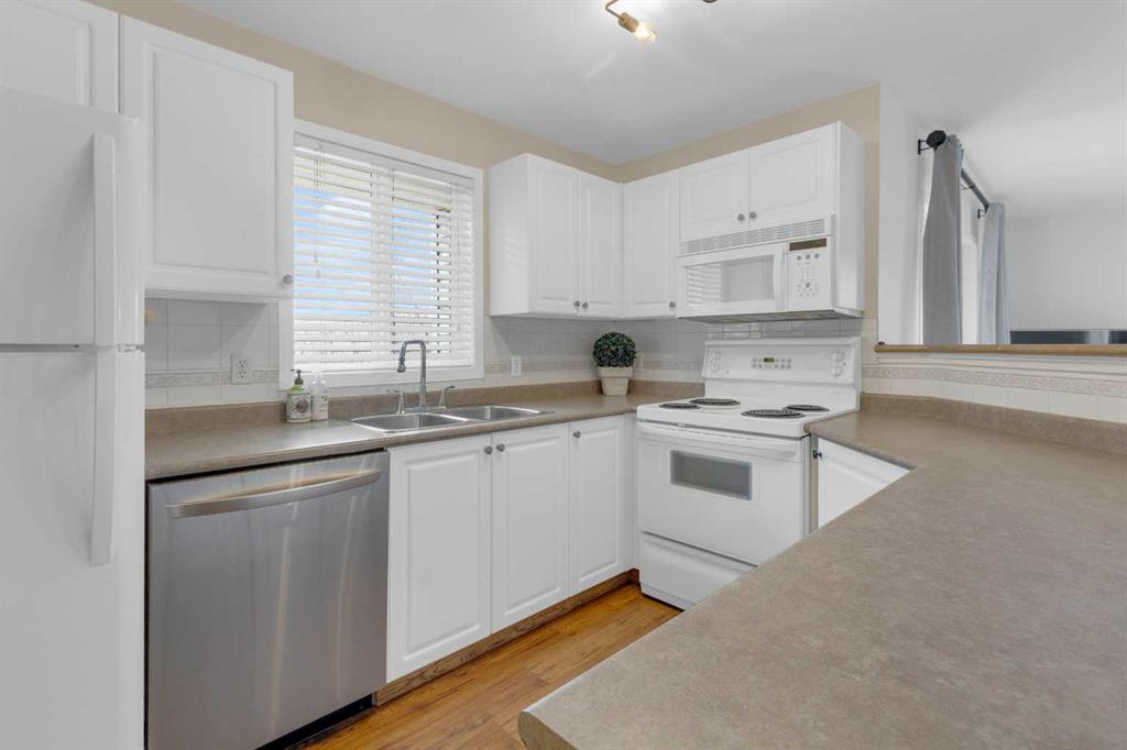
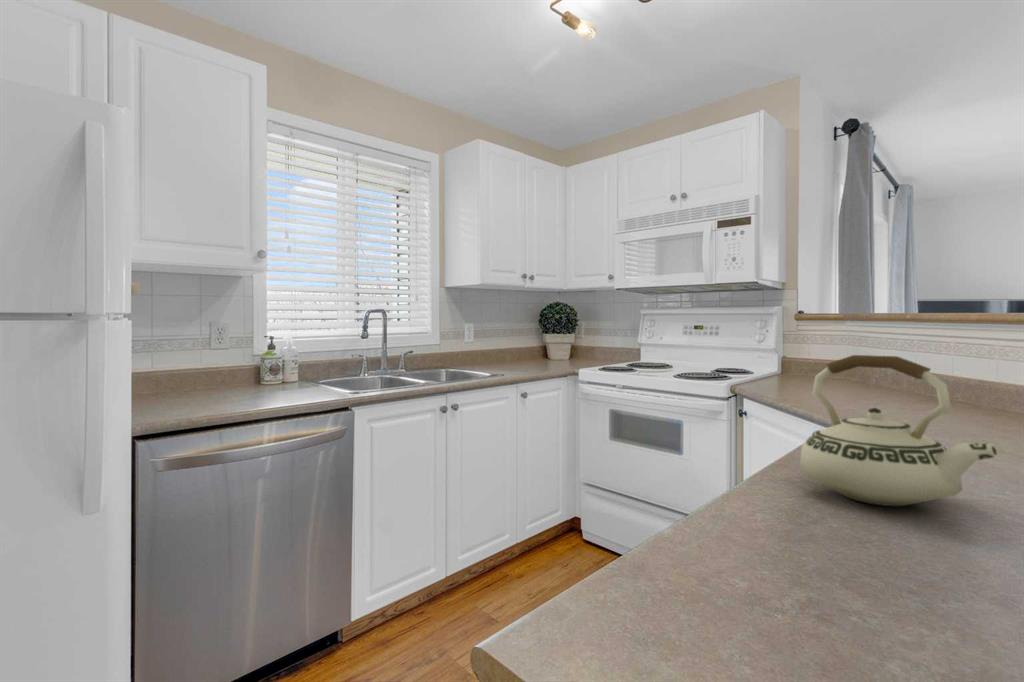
+ teakettle (890, 428)
